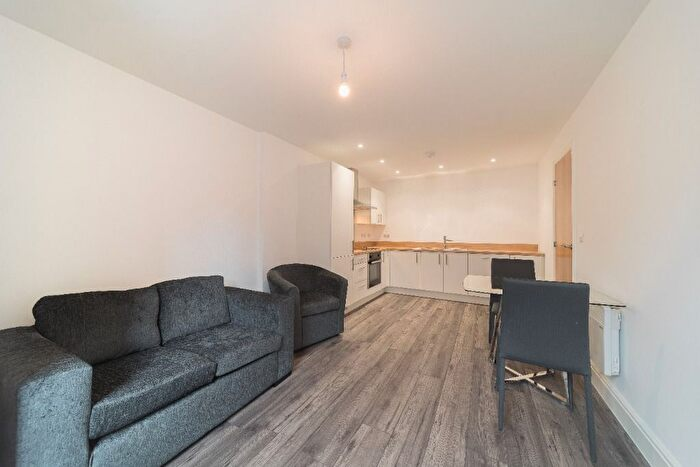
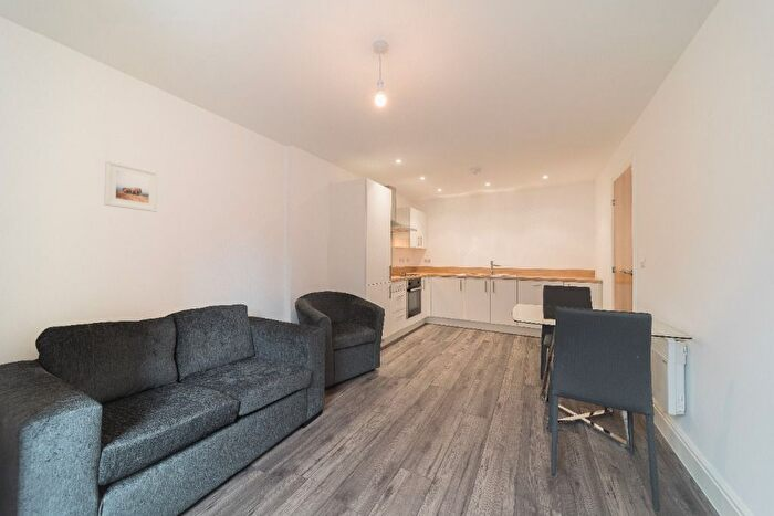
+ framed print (133, 187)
